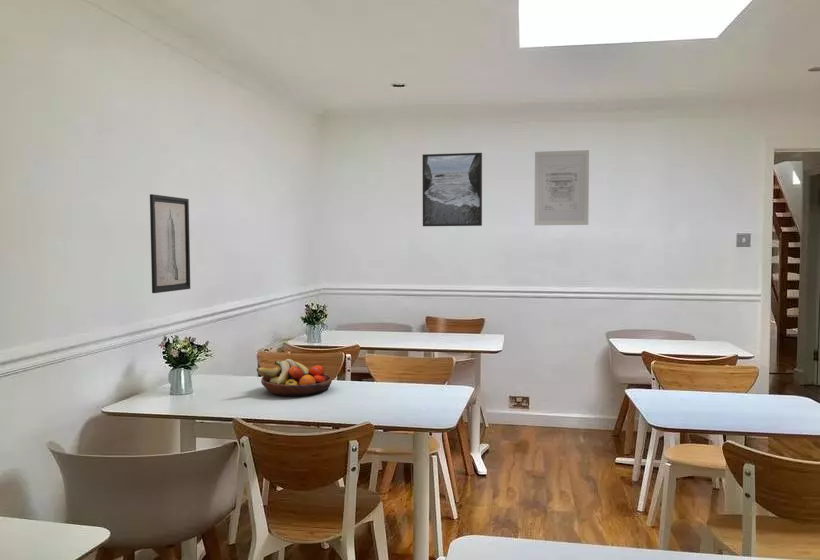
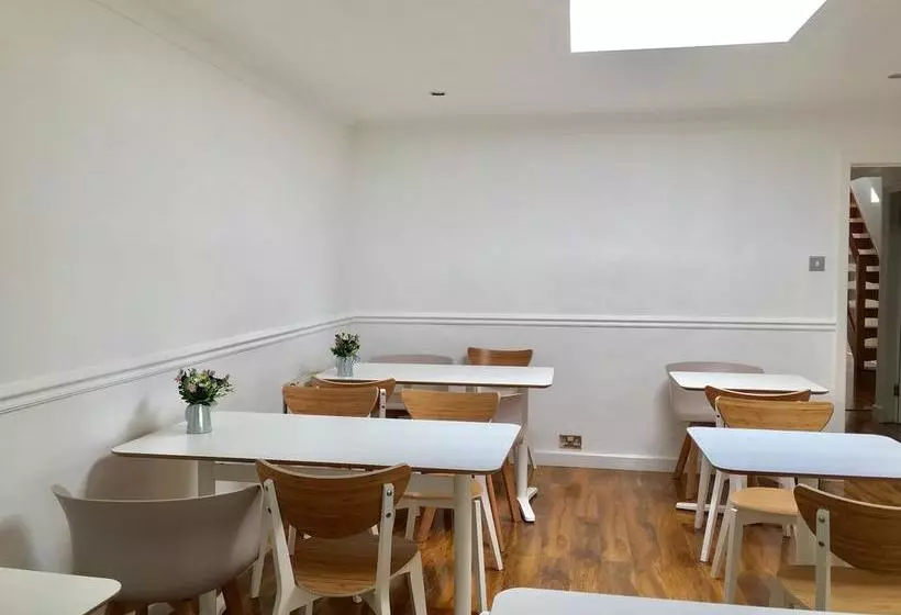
- wall art (561, 188)
- fruit bowl (296, 375)
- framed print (452, 189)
- wall art (171, 244)
